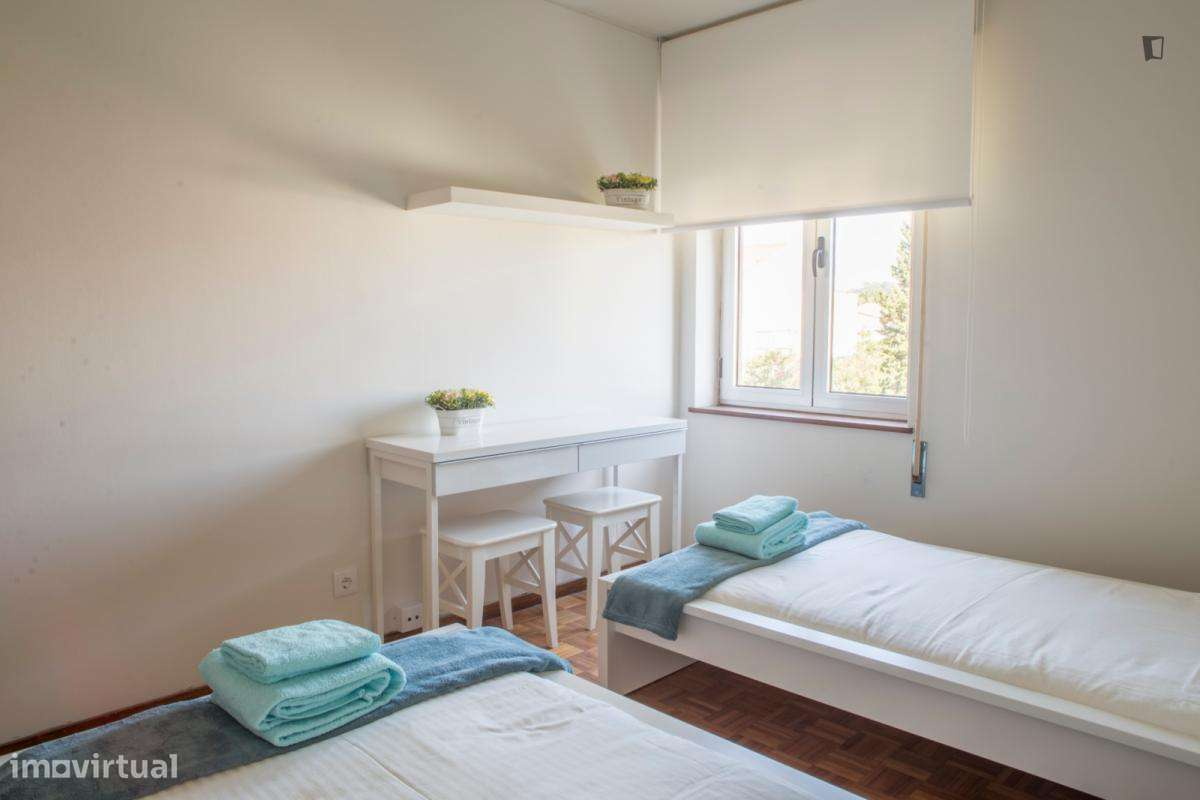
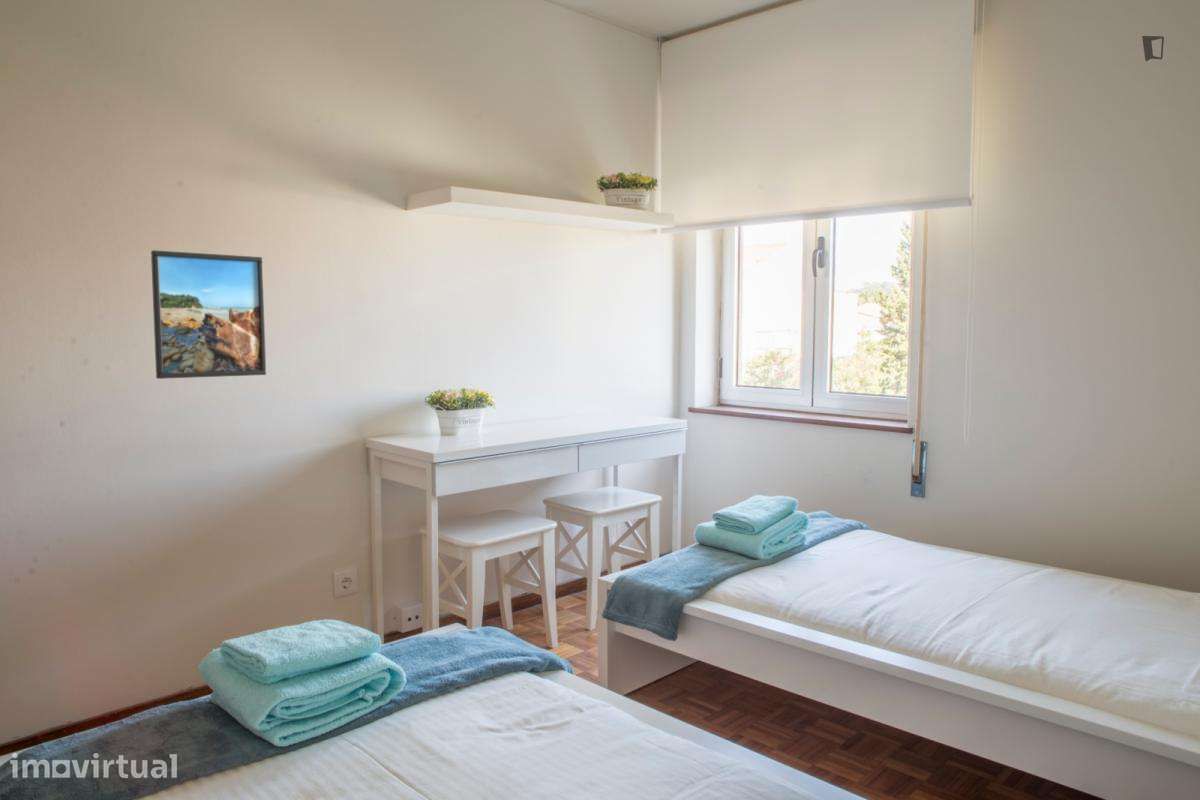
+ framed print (211, 315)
